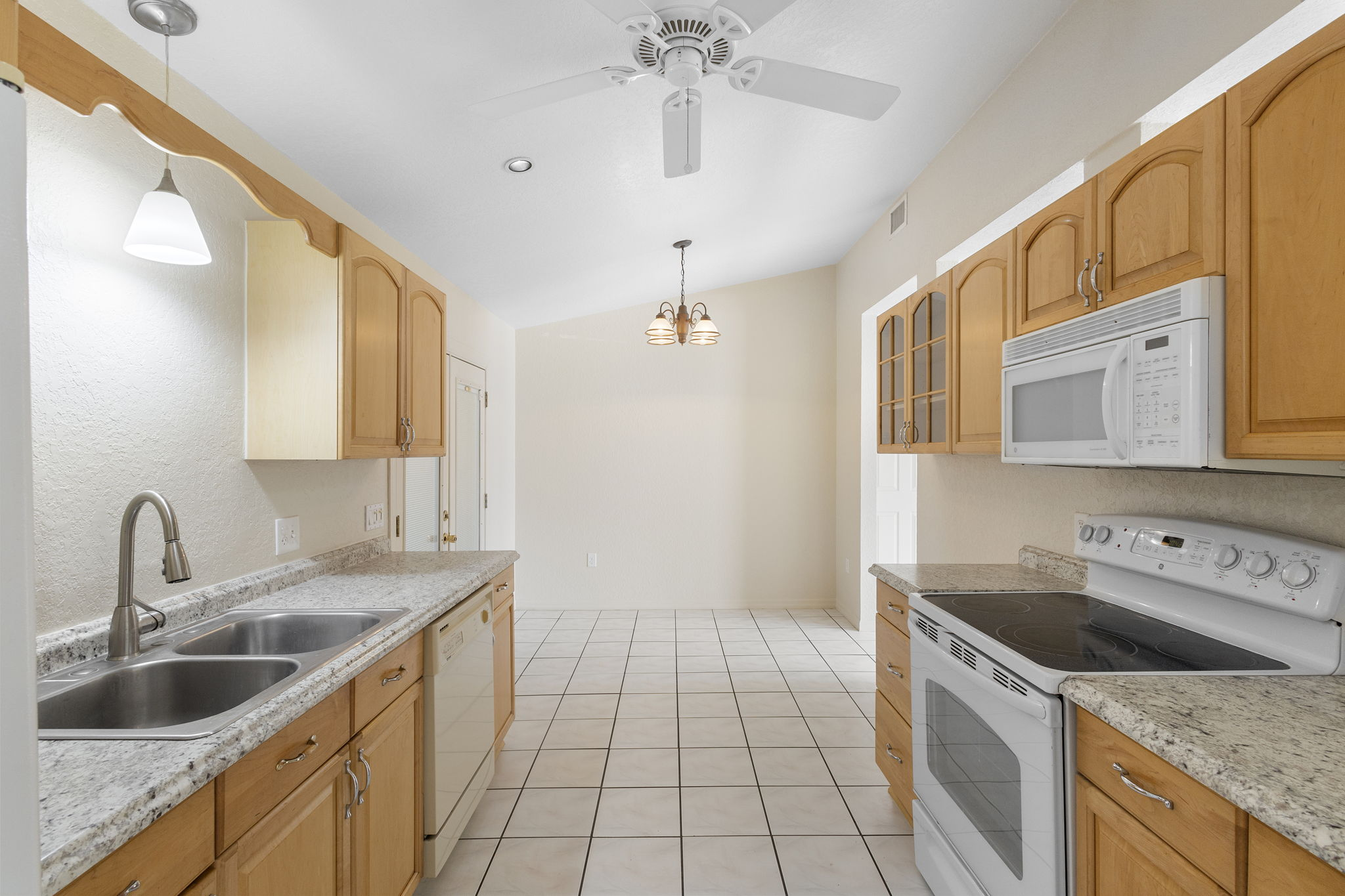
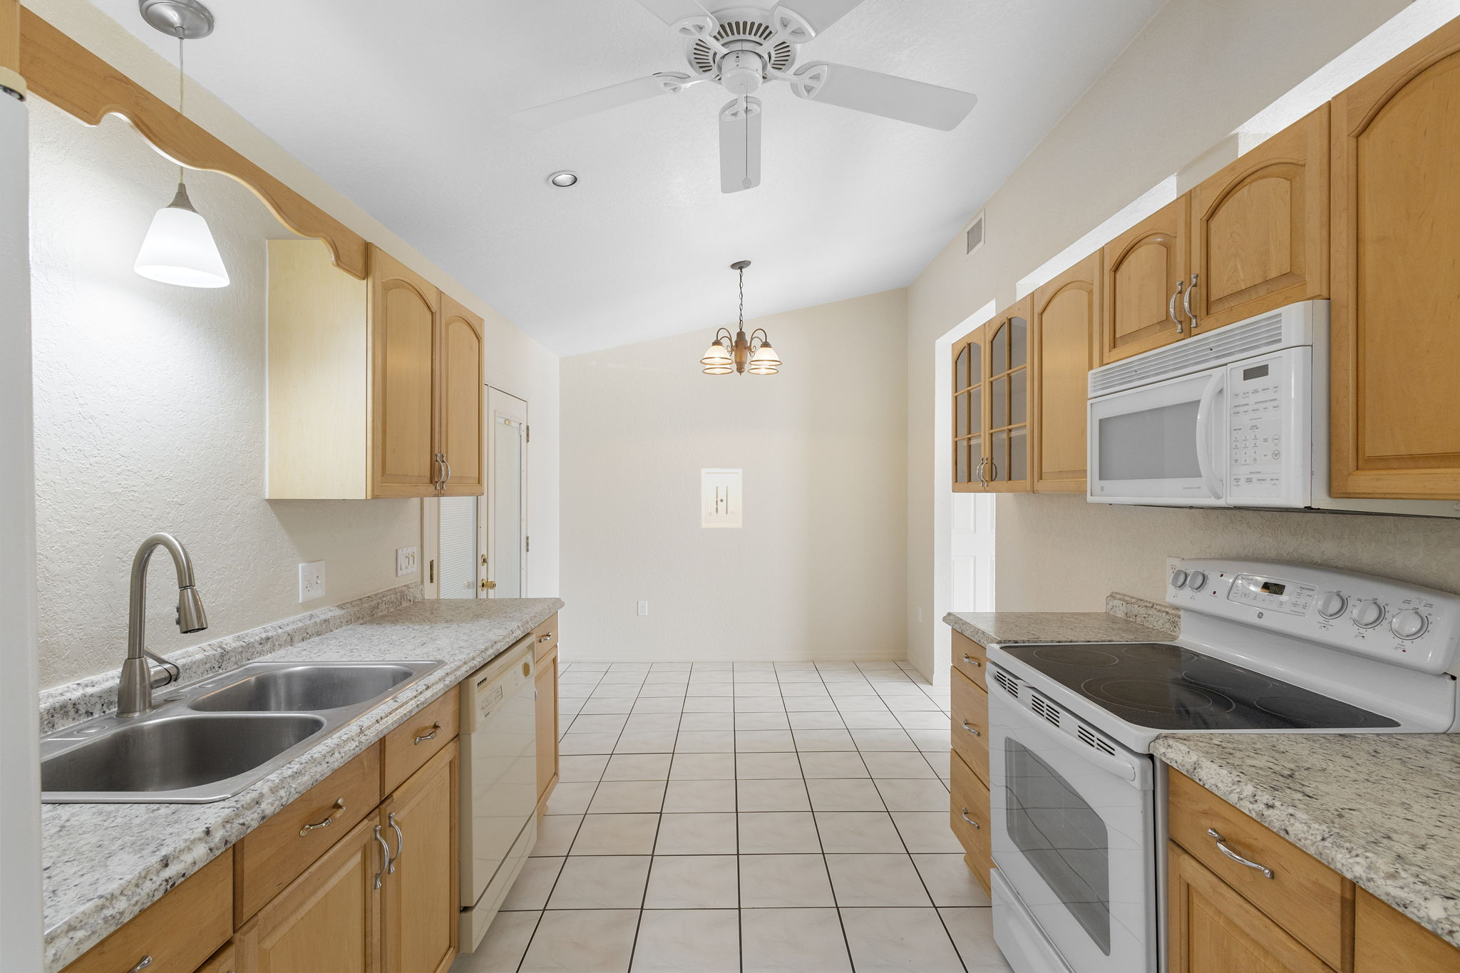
+ wall art (722, 498)
